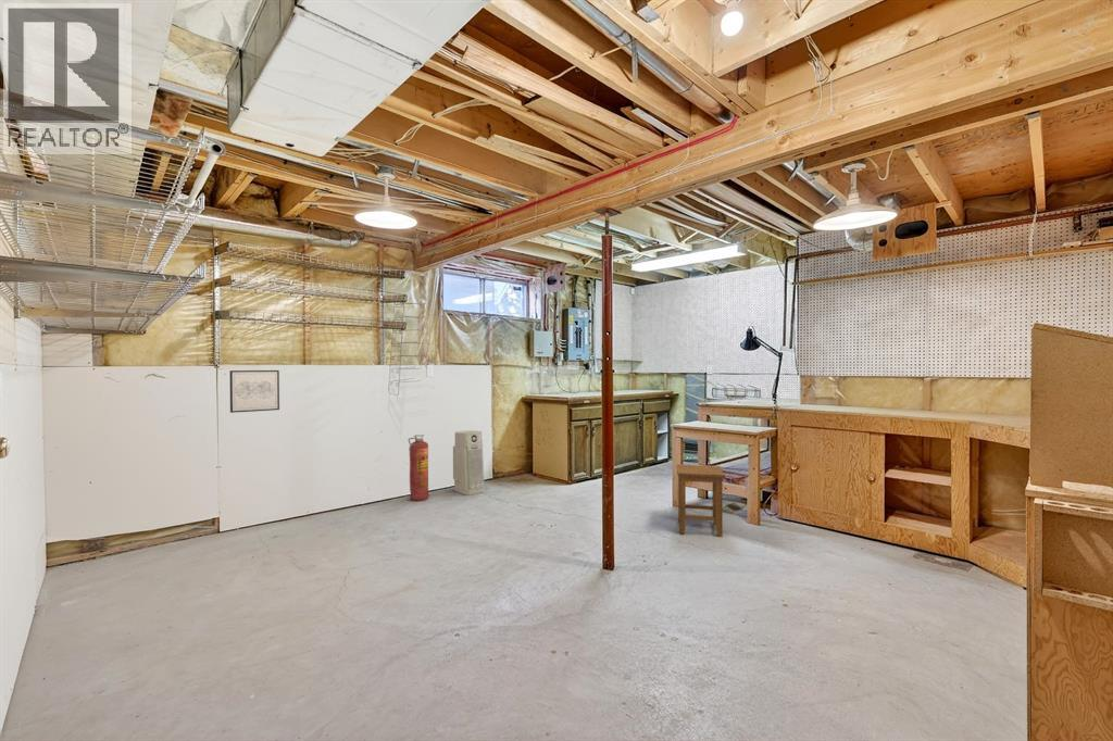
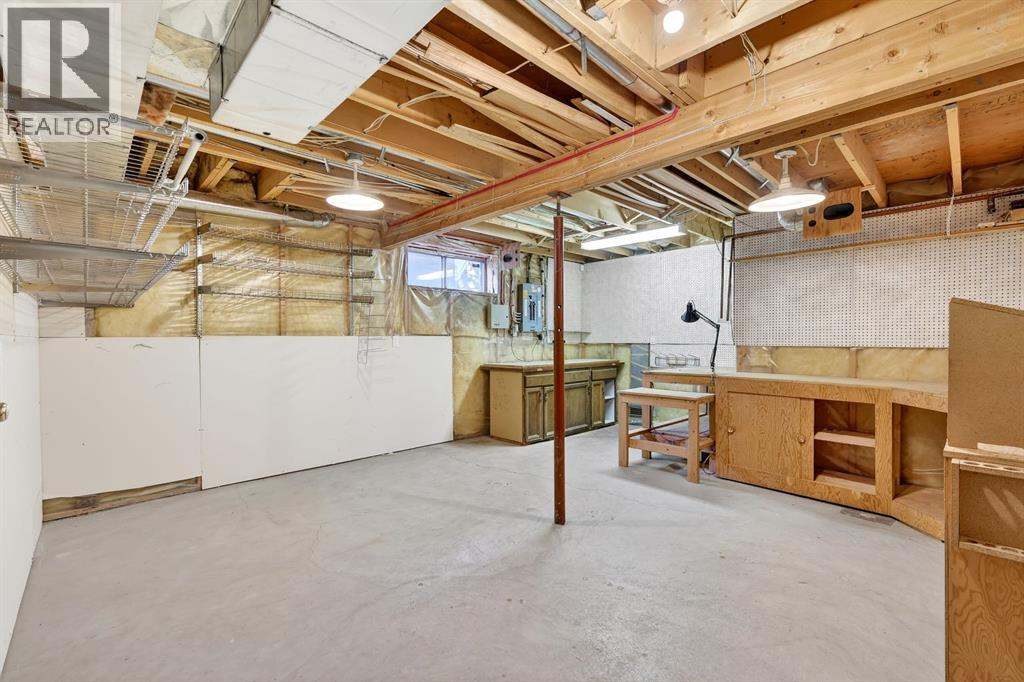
- stool (699, 505)
- wall art (254, 390)
- fire extinguisher (416, 467)
- air purifier (467, 461)
